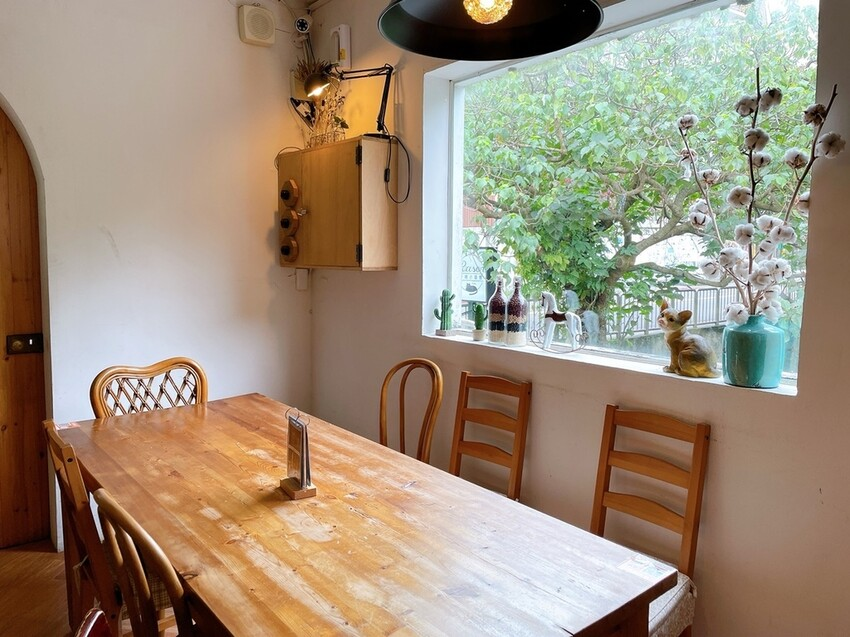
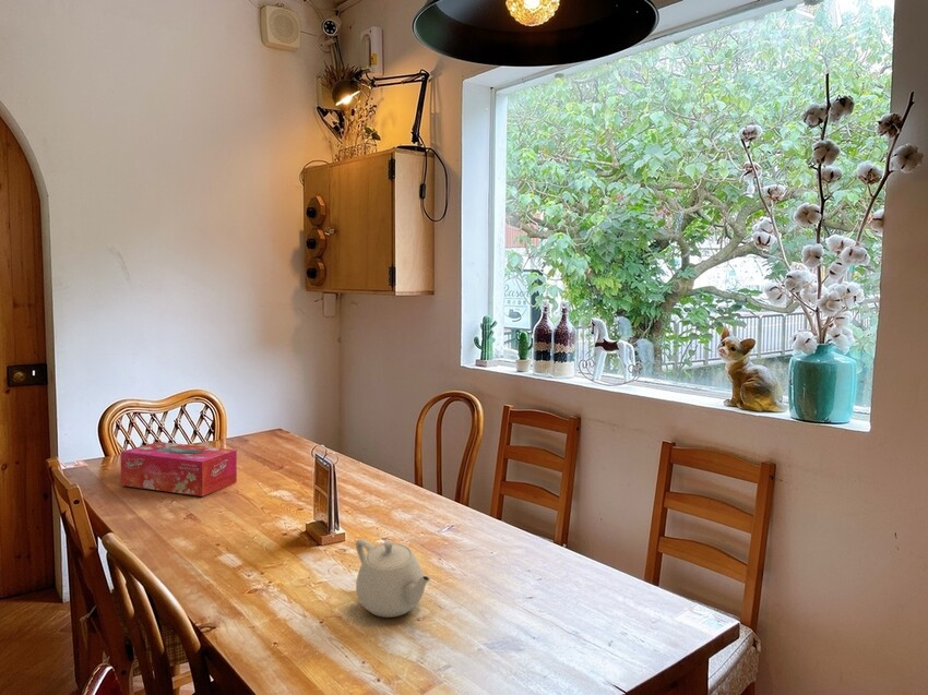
+ tissue box (179, 467)
+ teapot (395, 575)
